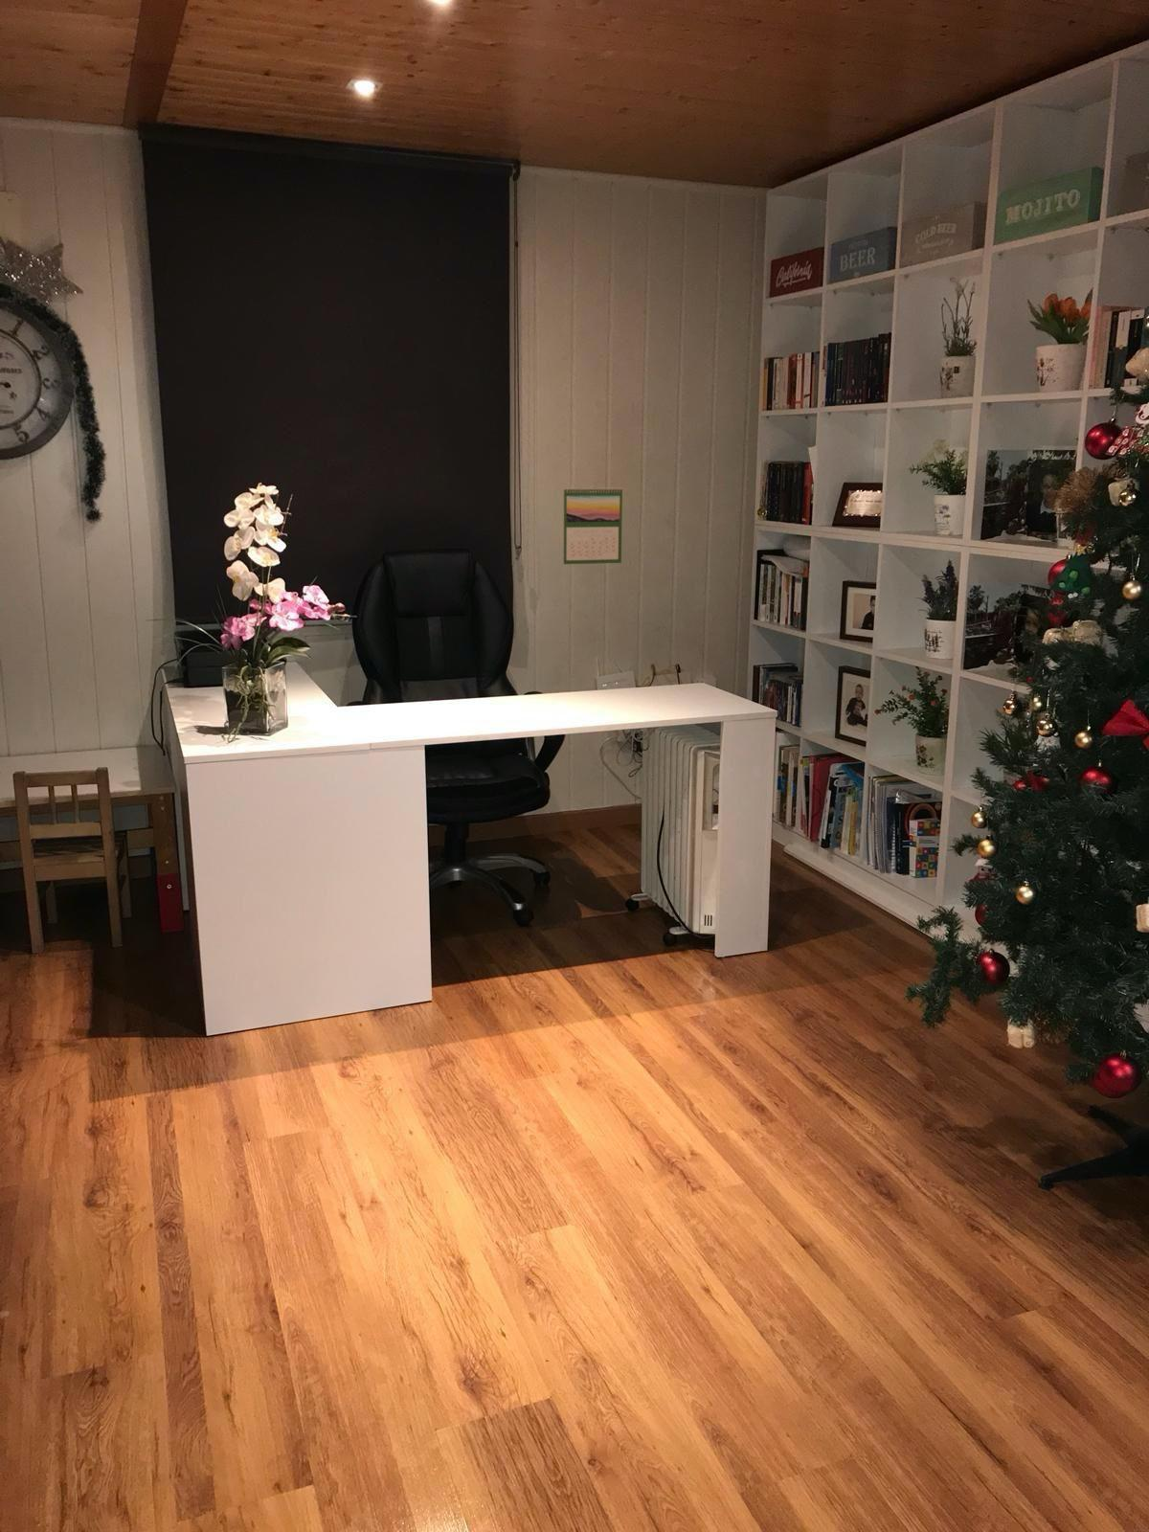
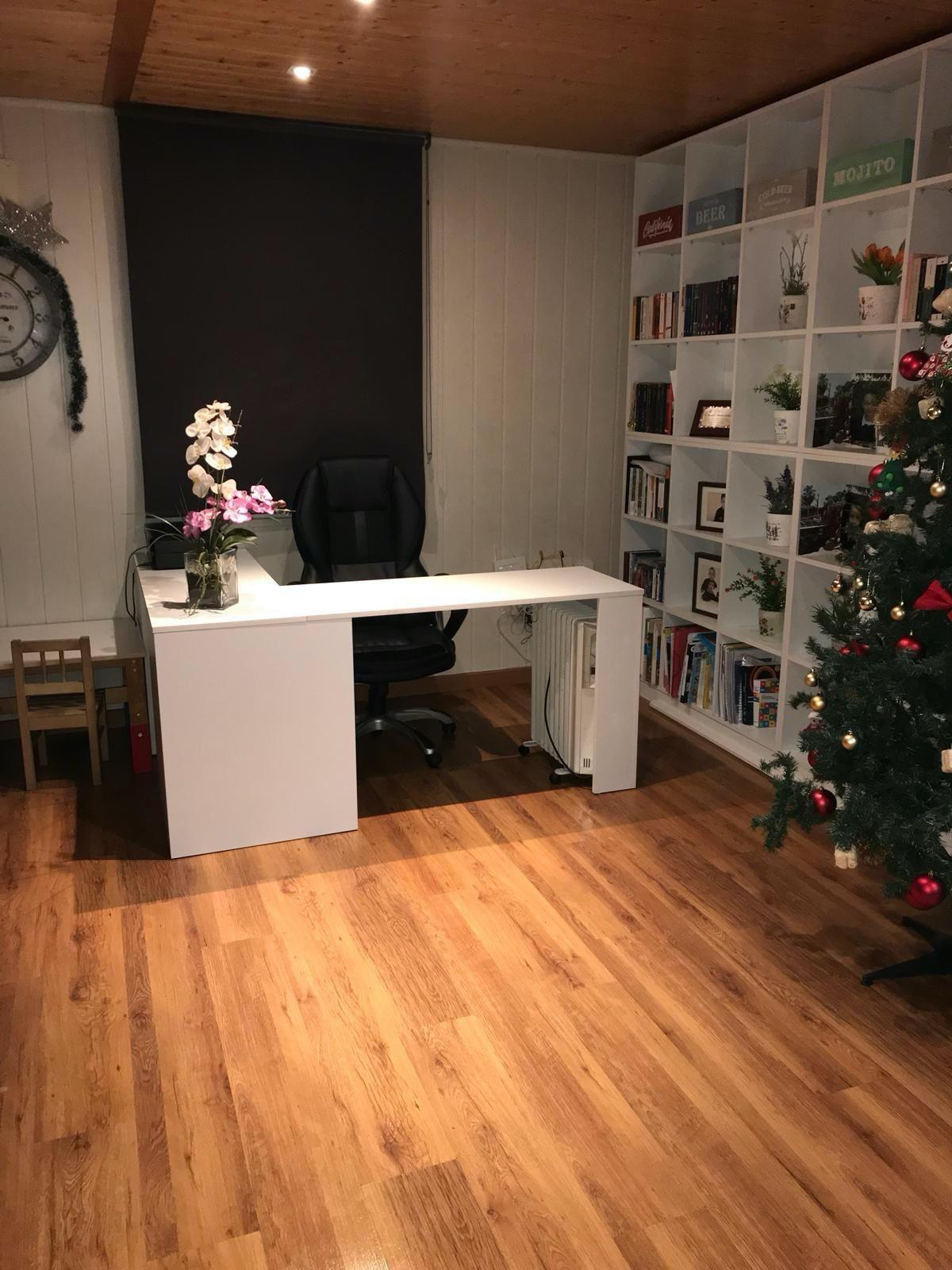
- calendar (593, 525)
